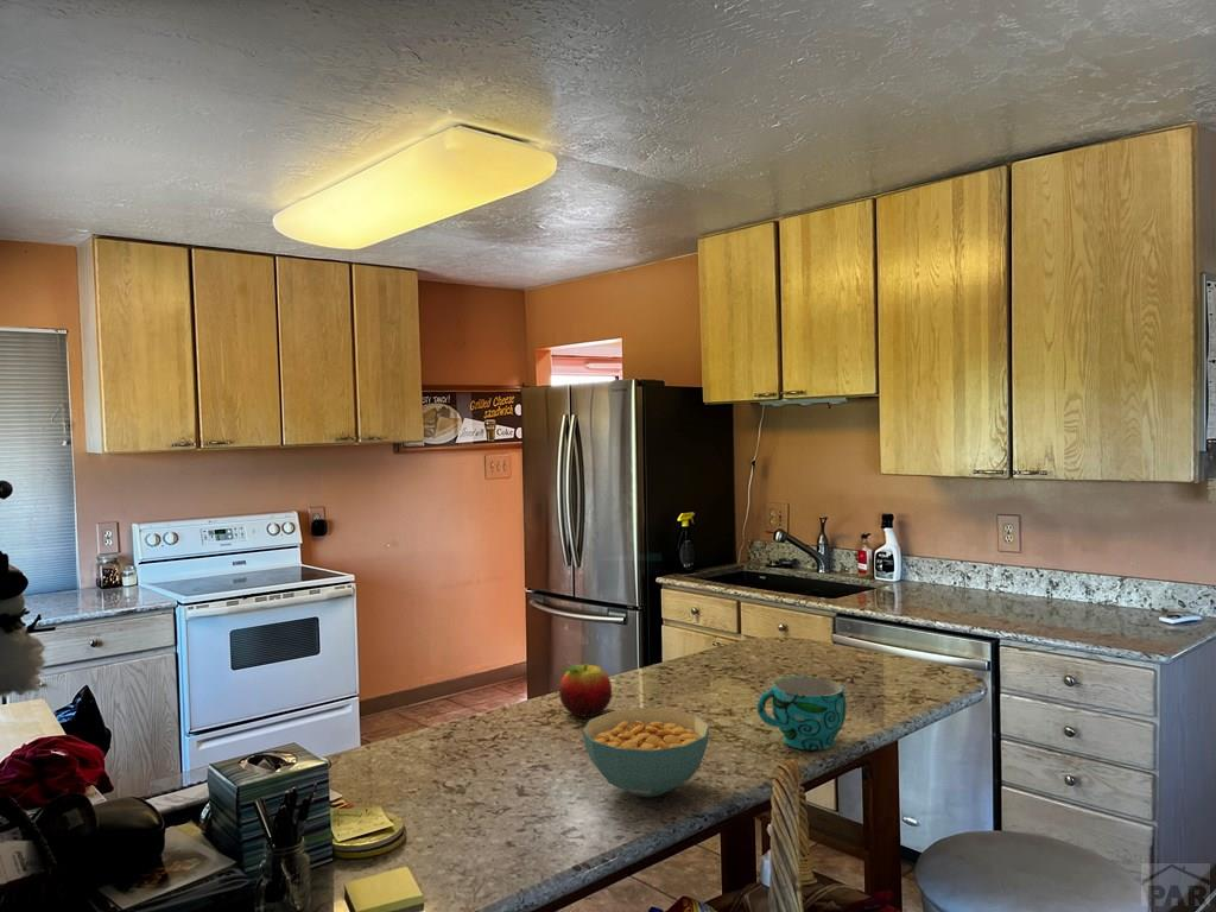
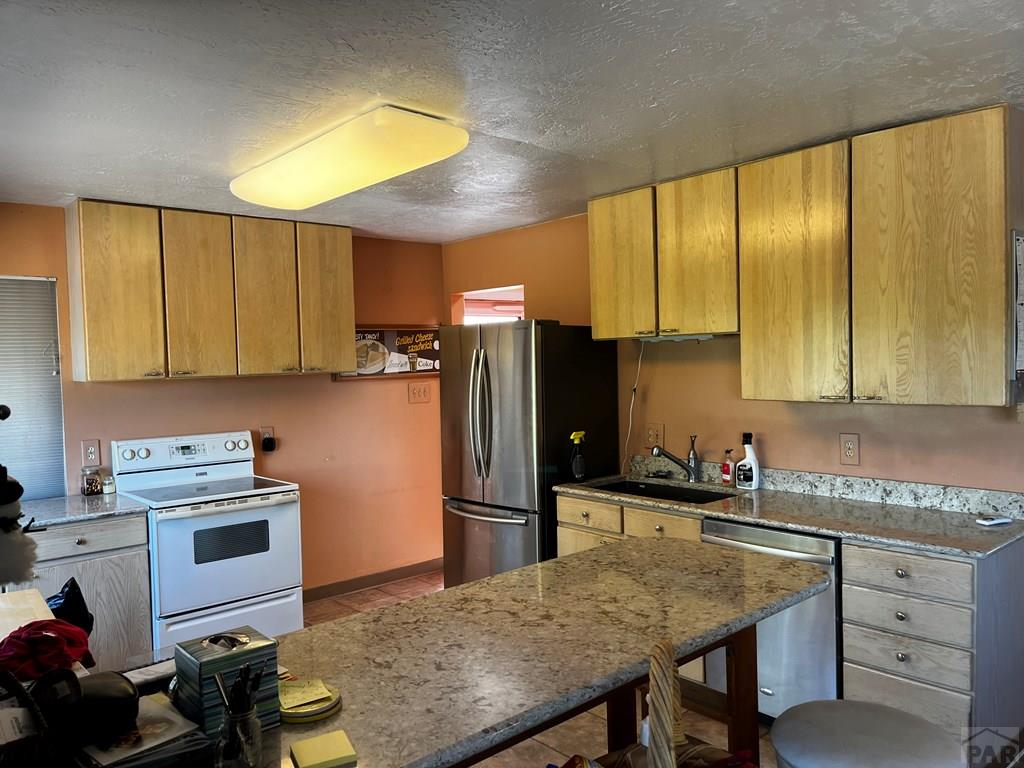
- cup (805, 714)
- fruit (584, 688)
- cereal bowl (646, 758)
